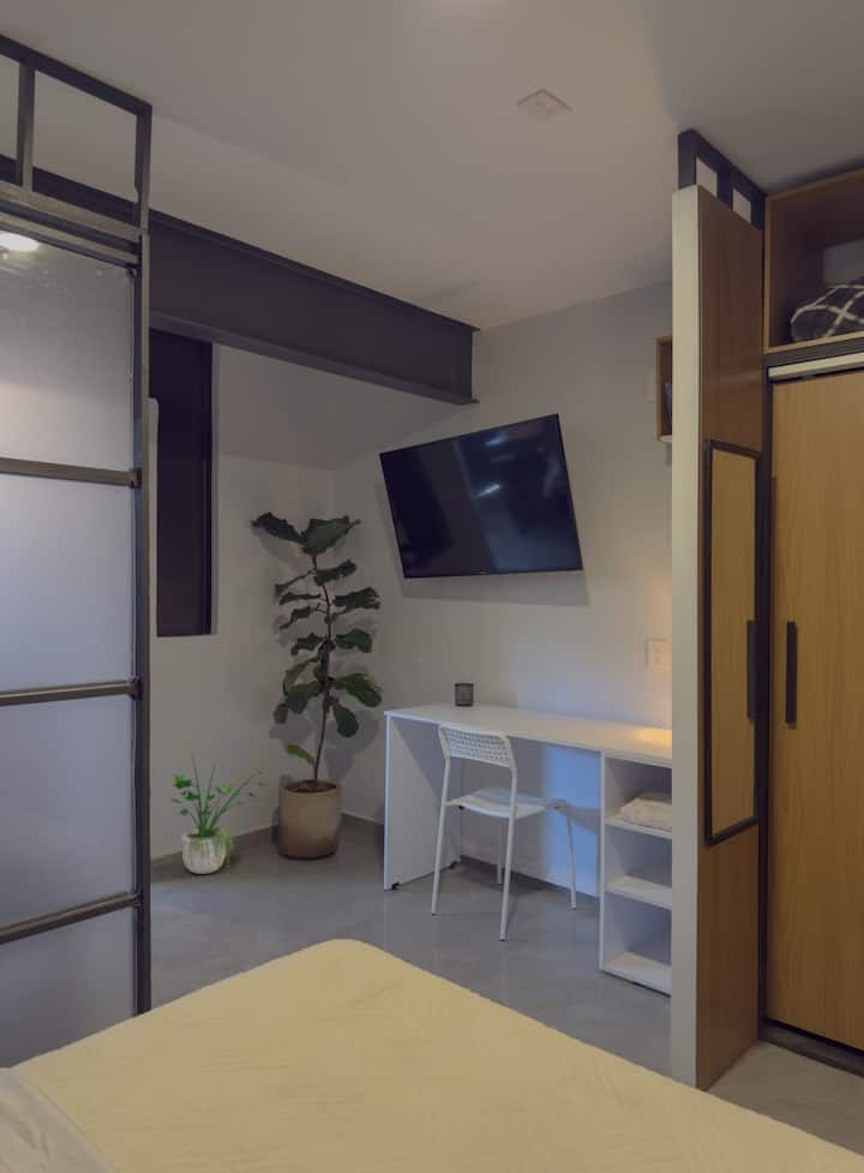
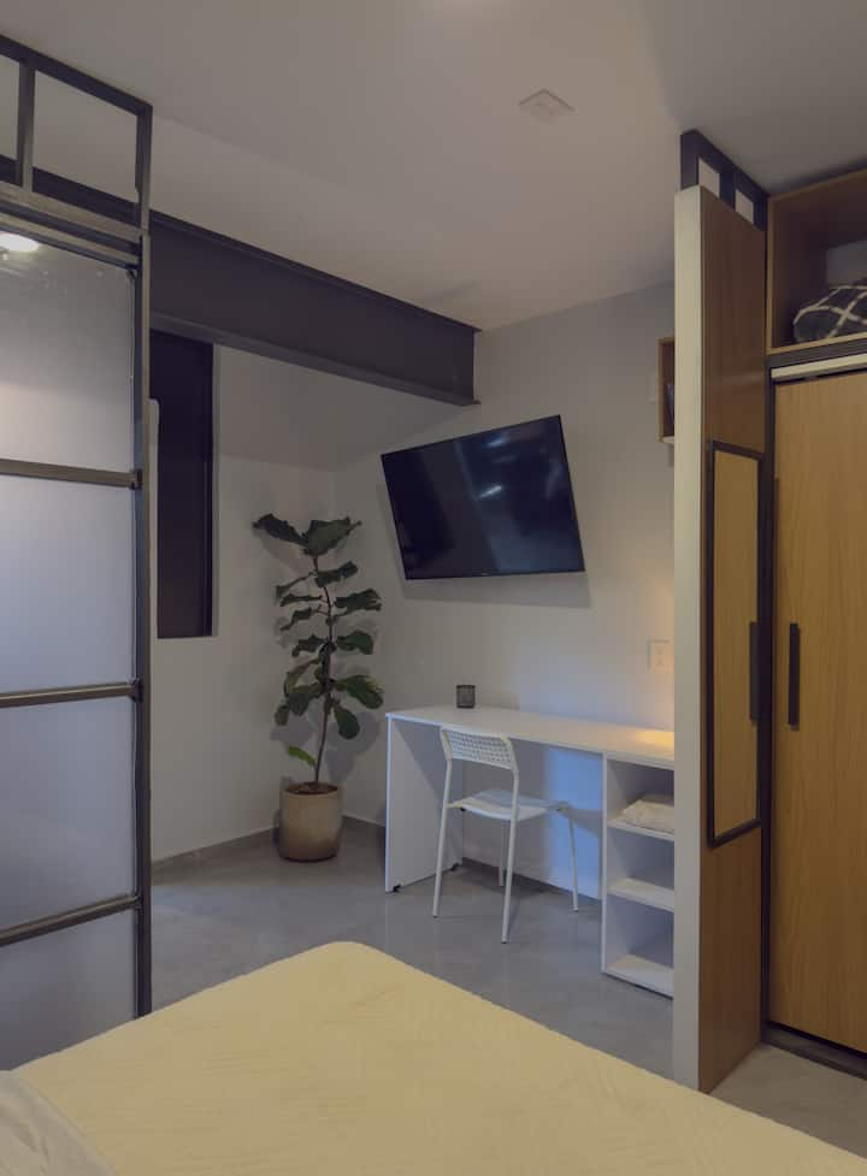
- potted plant (218, 804)
